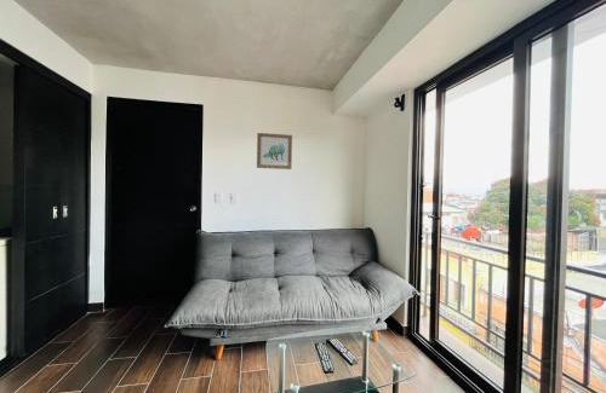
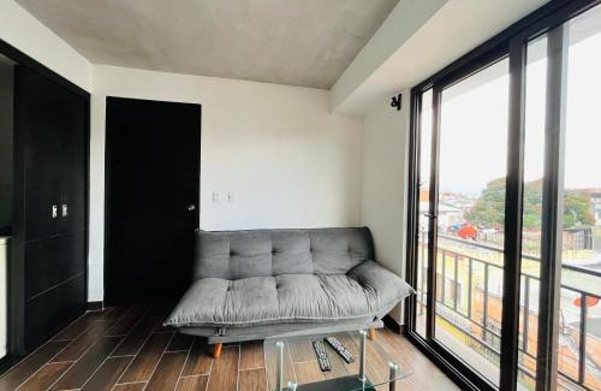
- wall art (274, 151)
